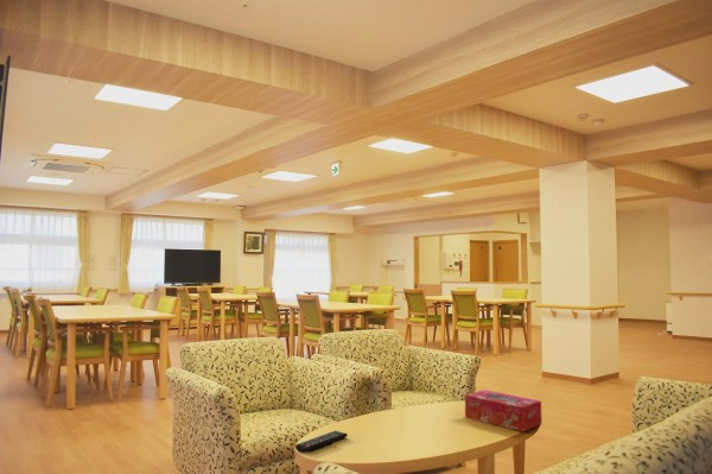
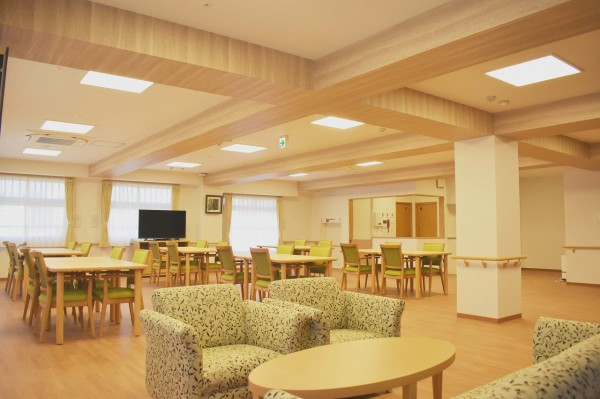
- tissue box (502, 409)
- remote control (322, 441)
